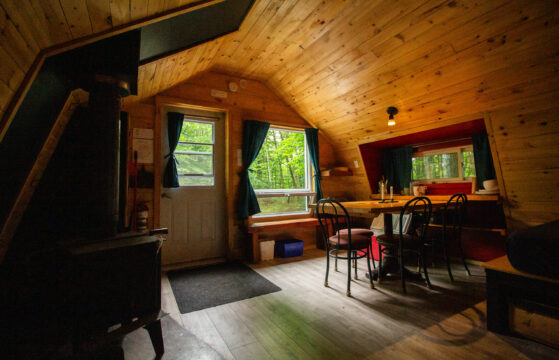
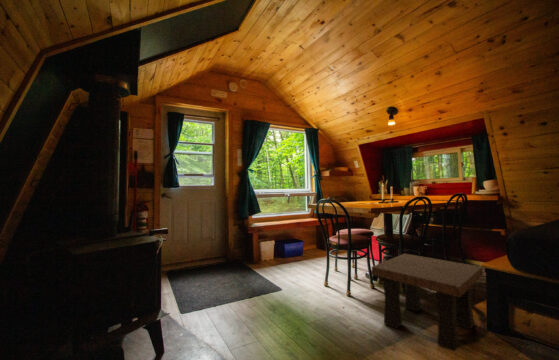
+ side table (430, 289)
